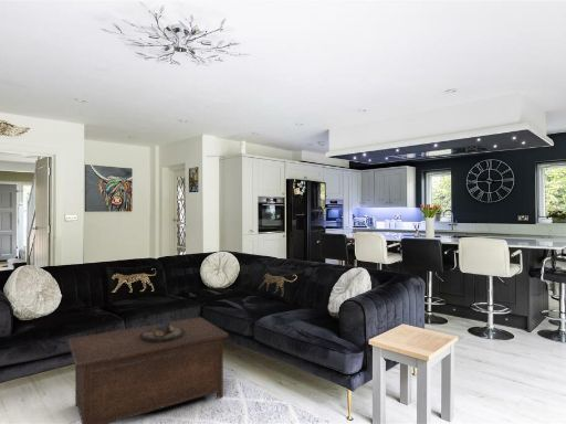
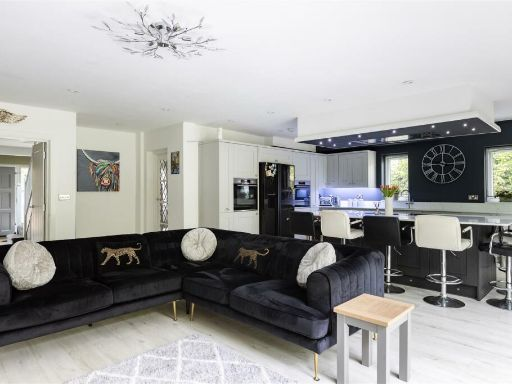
- cabinet (149, 368)
- decorative bowl (163, 329)
